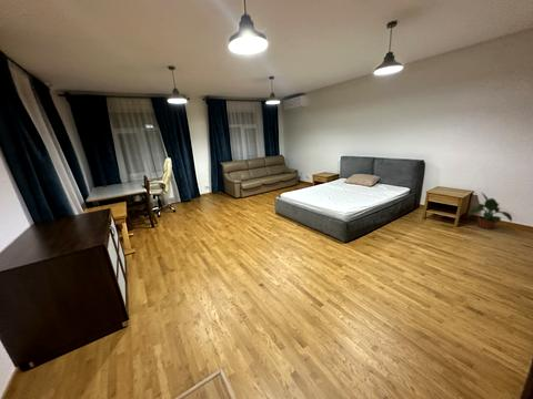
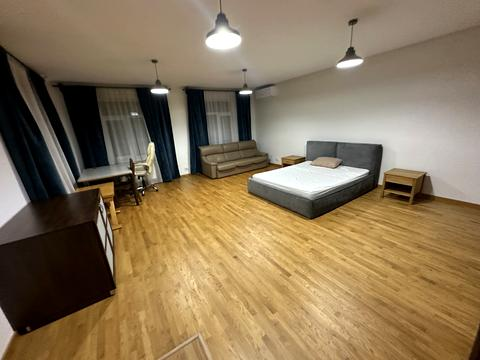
- potted plant (490, 209)
